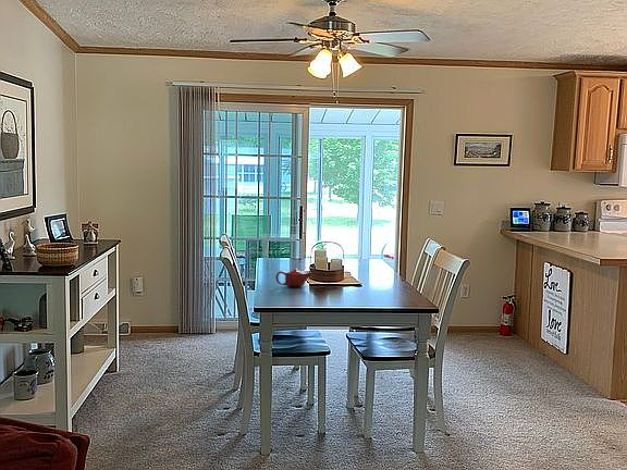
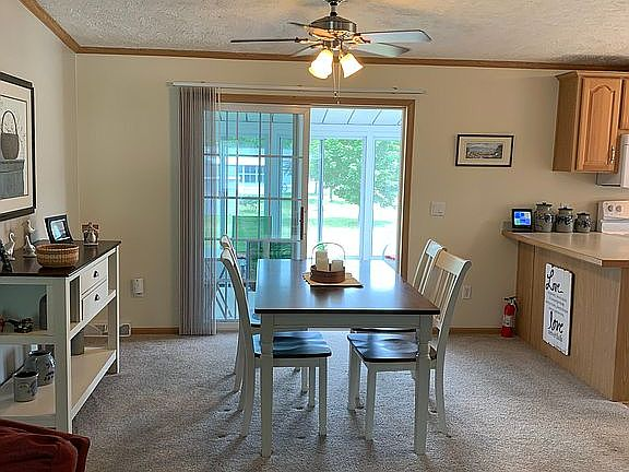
- teapot (294, 277)
